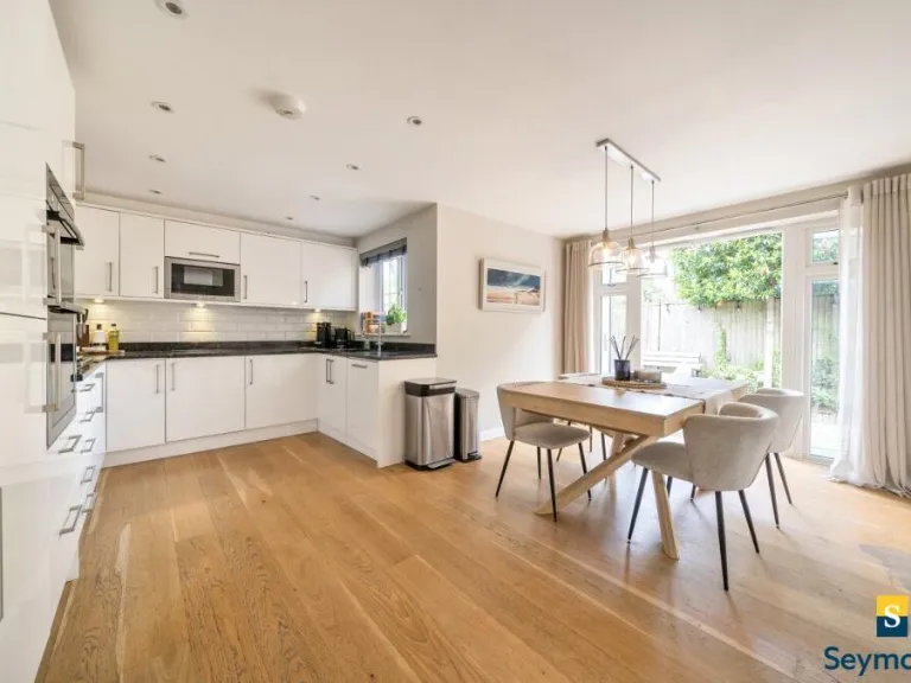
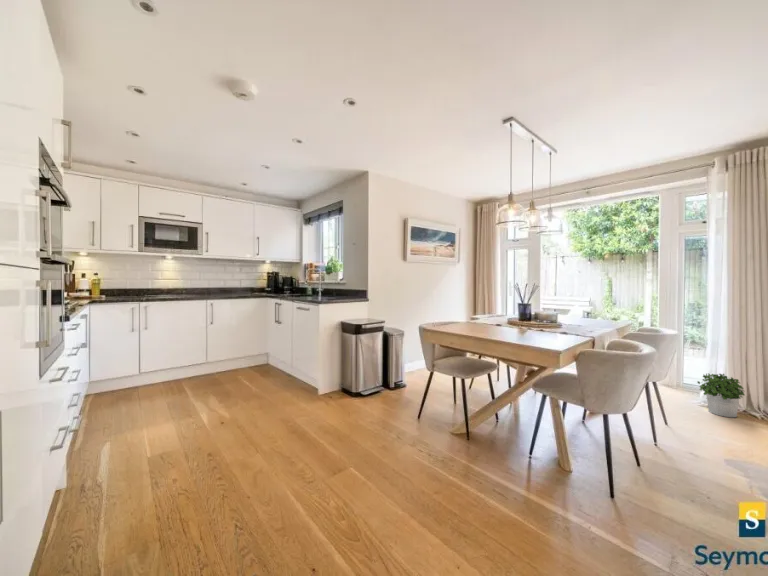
+ potted plant (719, 393)
